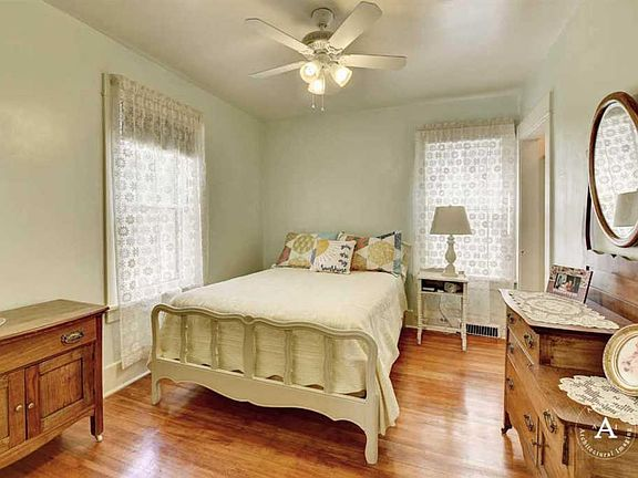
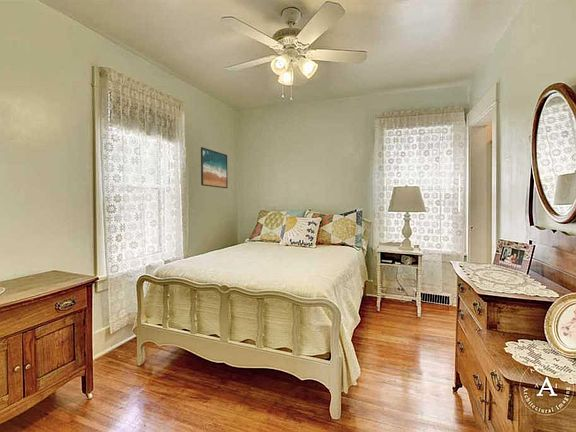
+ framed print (215, 169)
